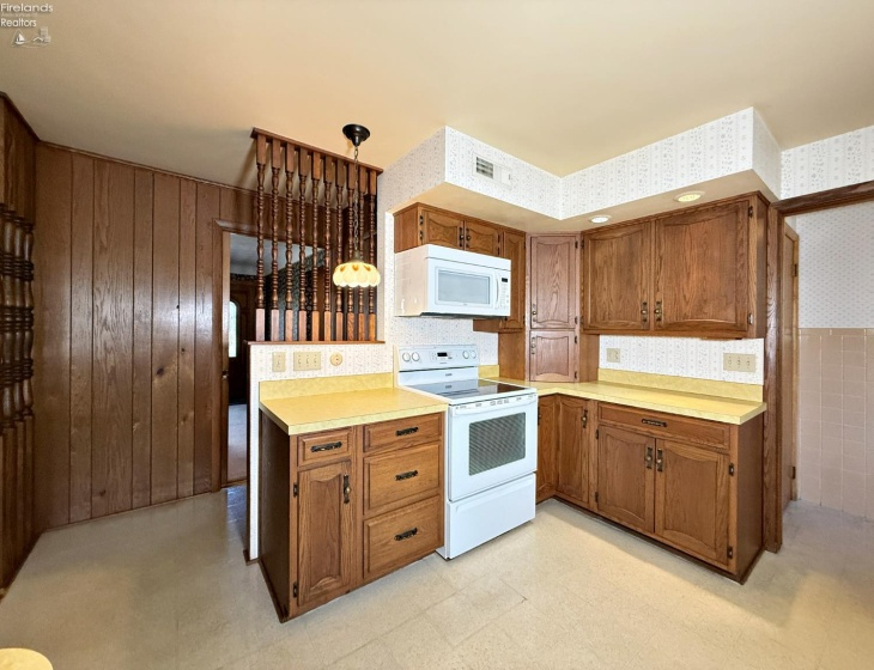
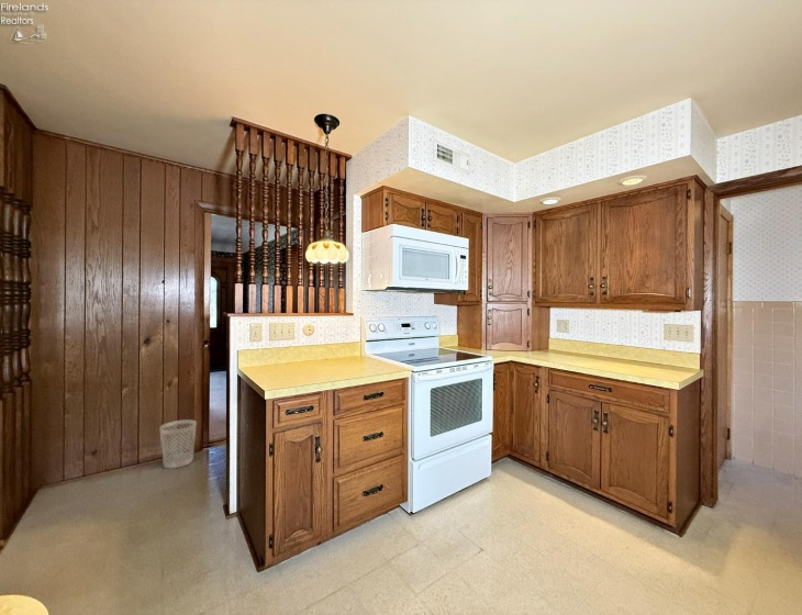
+ wastebasket (178, 444)
